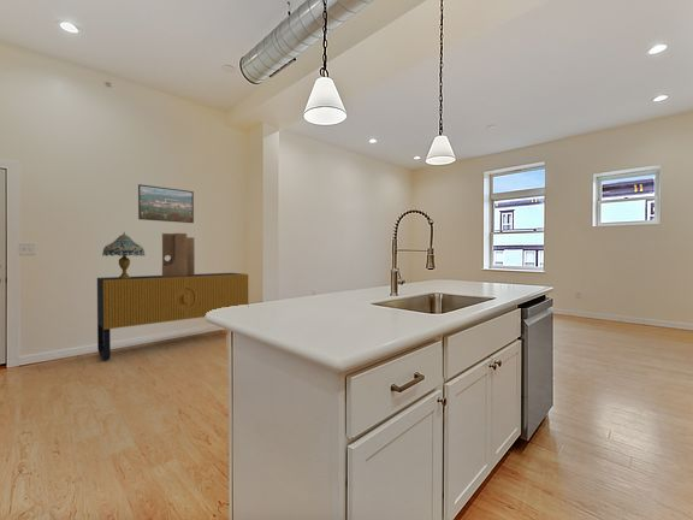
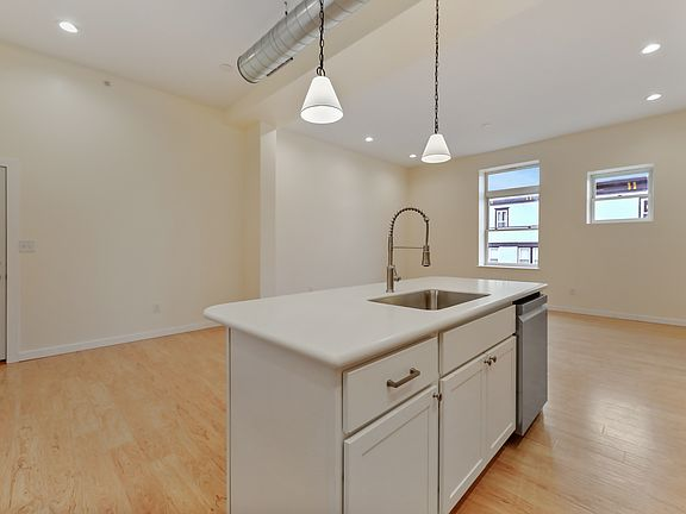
- sideboard (179, 309)
- table lamp (124, 254)
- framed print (167, 205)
- decorative sculpture (178, 254)
